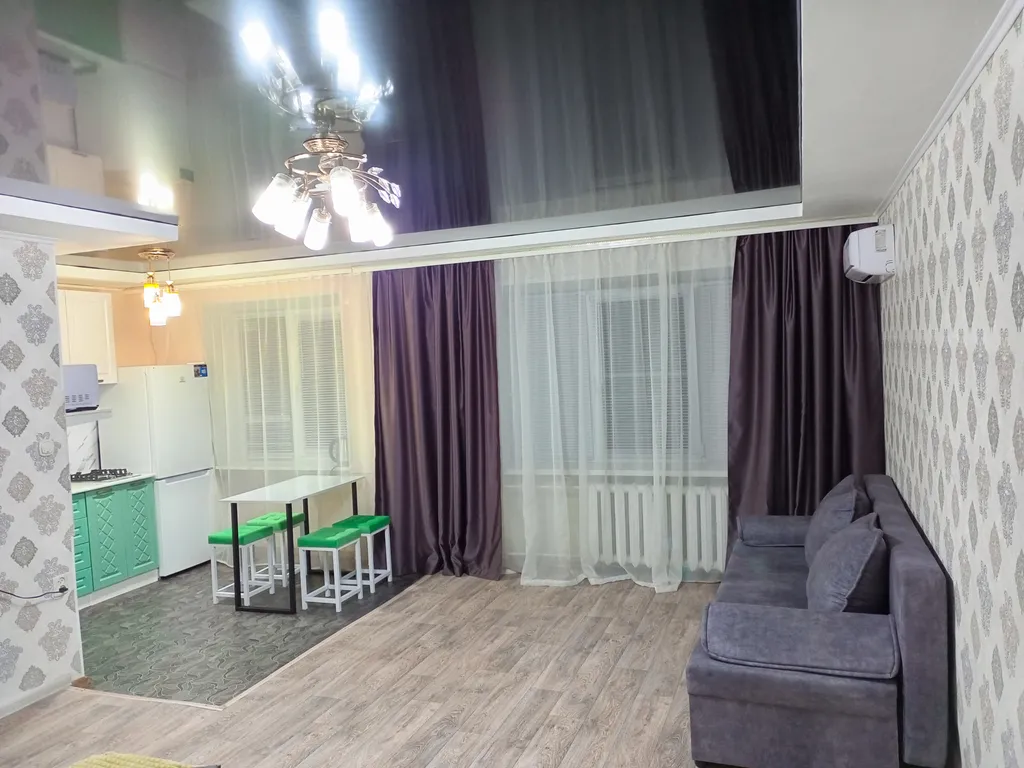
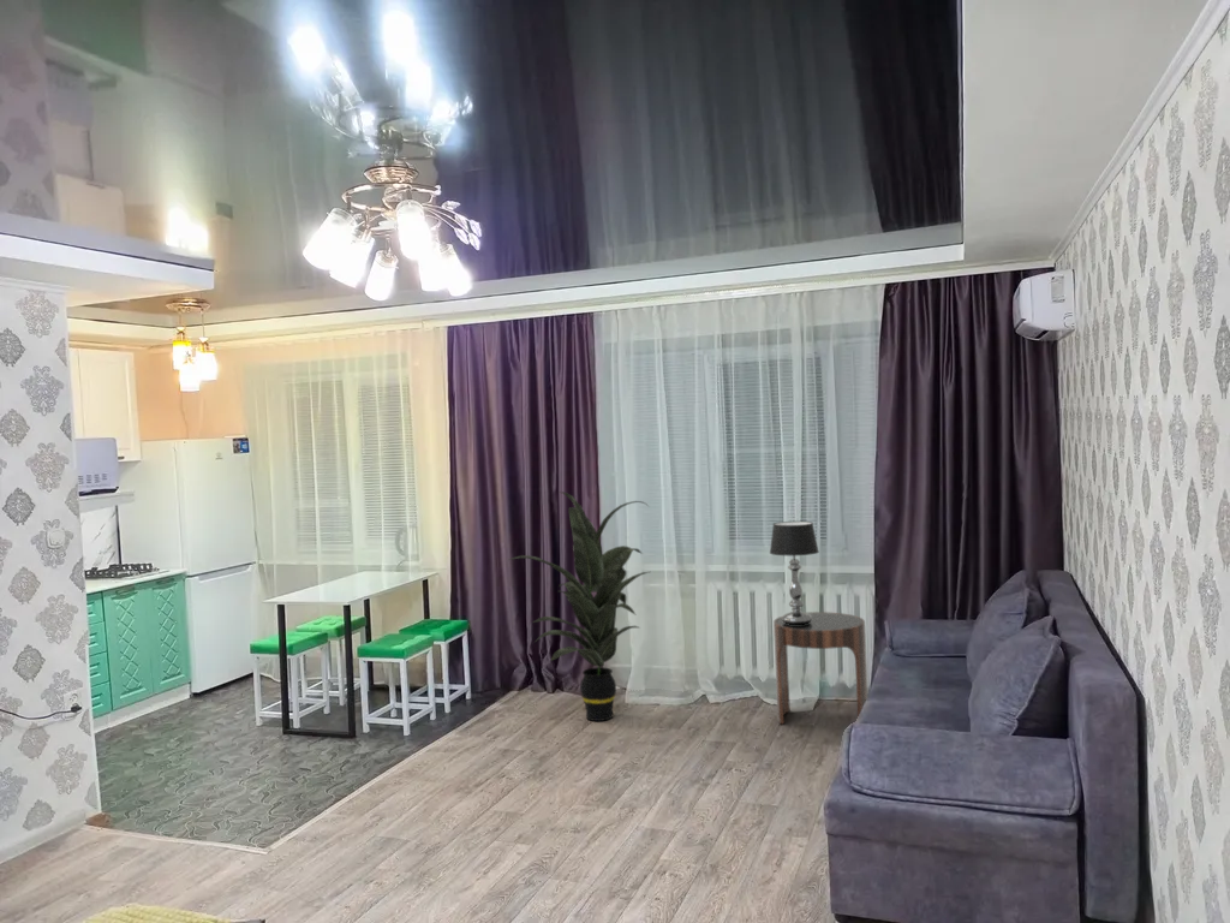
+ table lamp (794, 572)
+ side table (820, 648)
+ indoor plant (589, 602)
